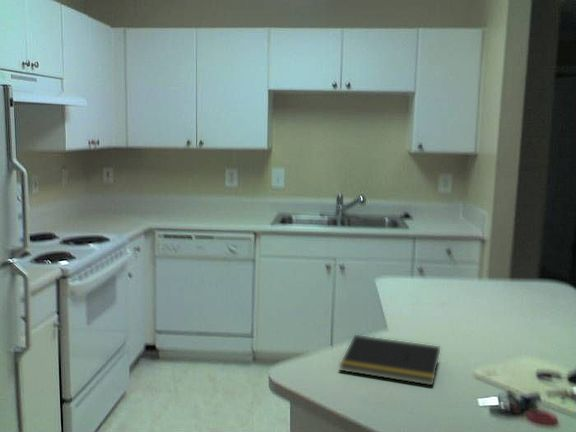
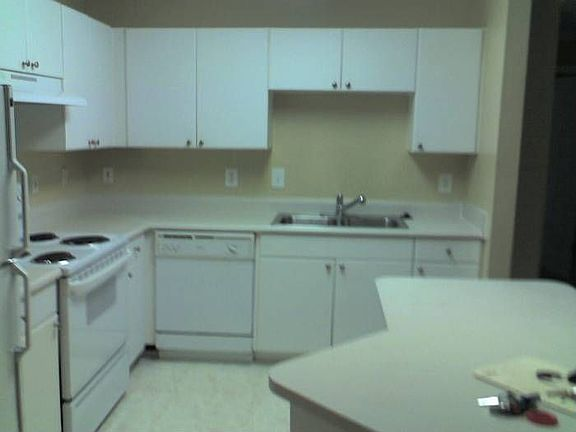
- notepad (390, 358)
